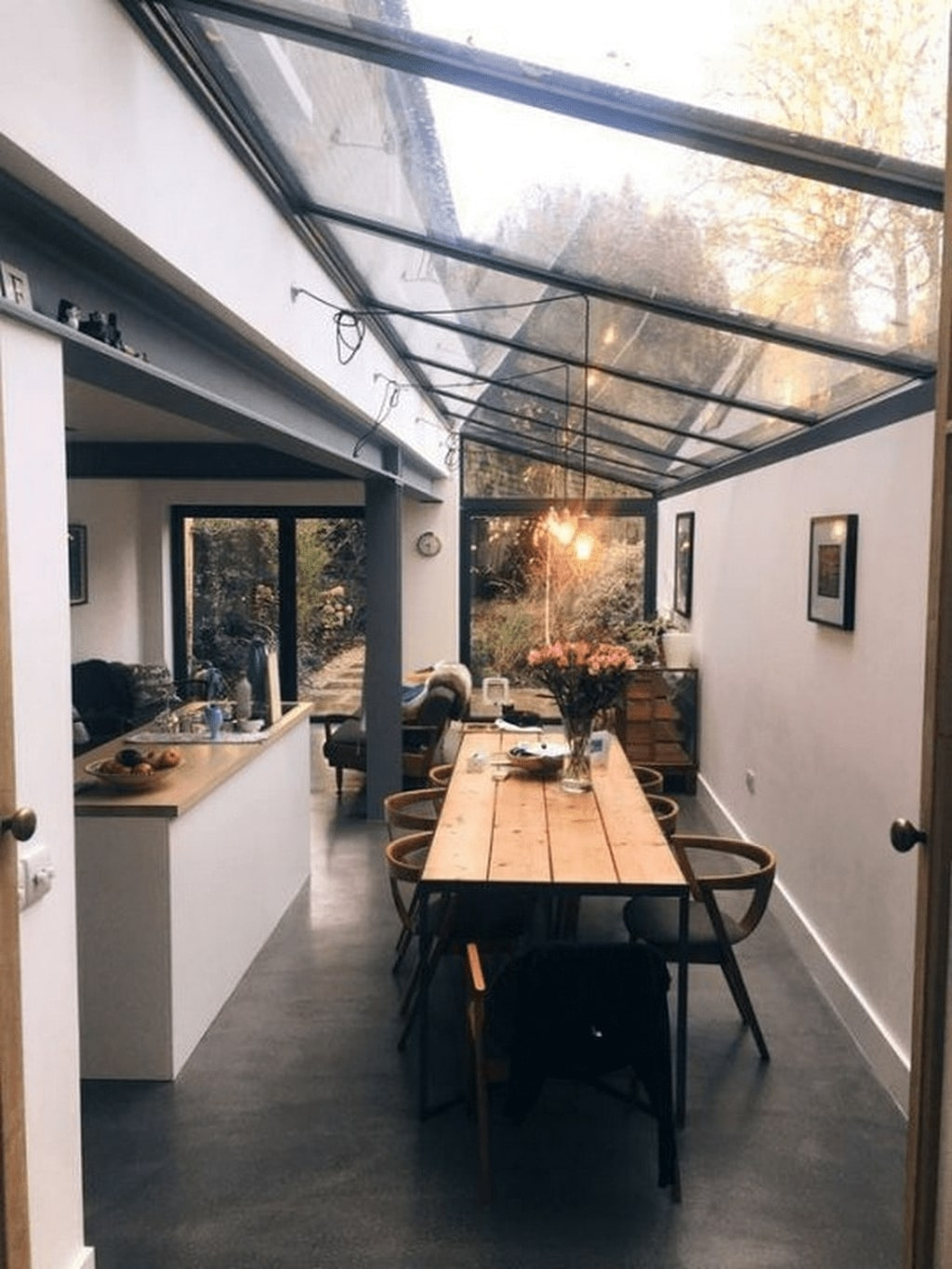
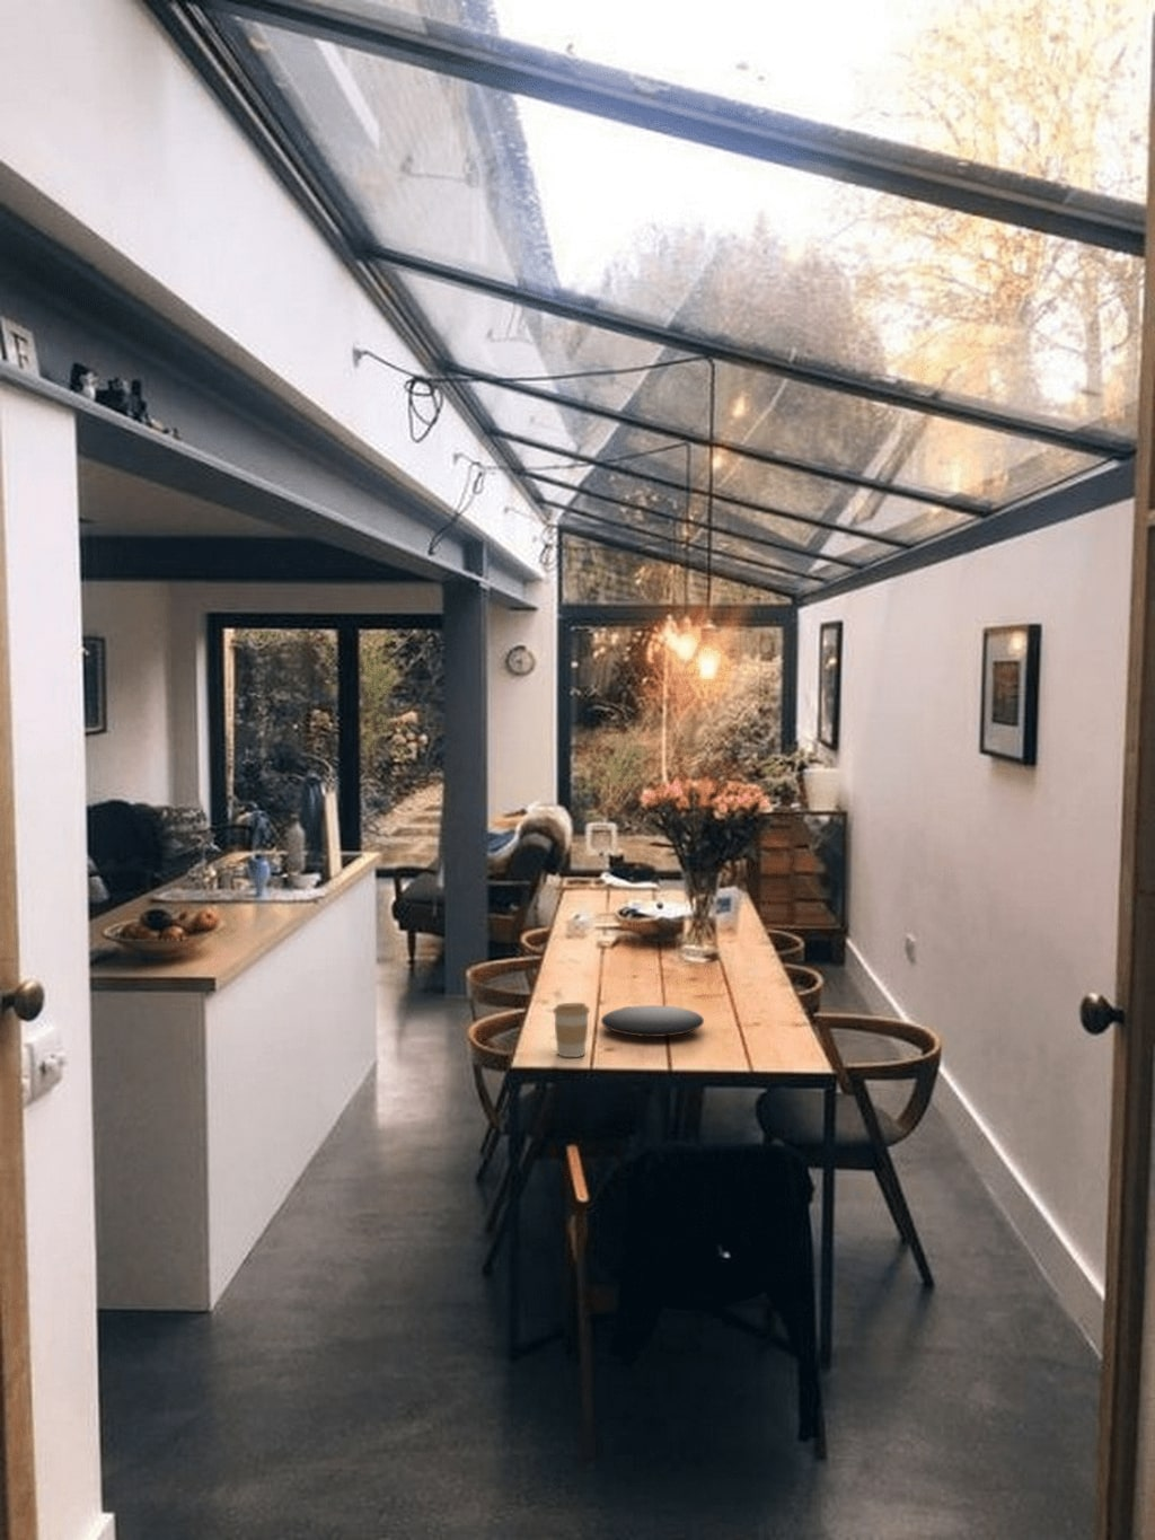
+ plate (652, 1019)
+ coffee cup (570, 1028)
